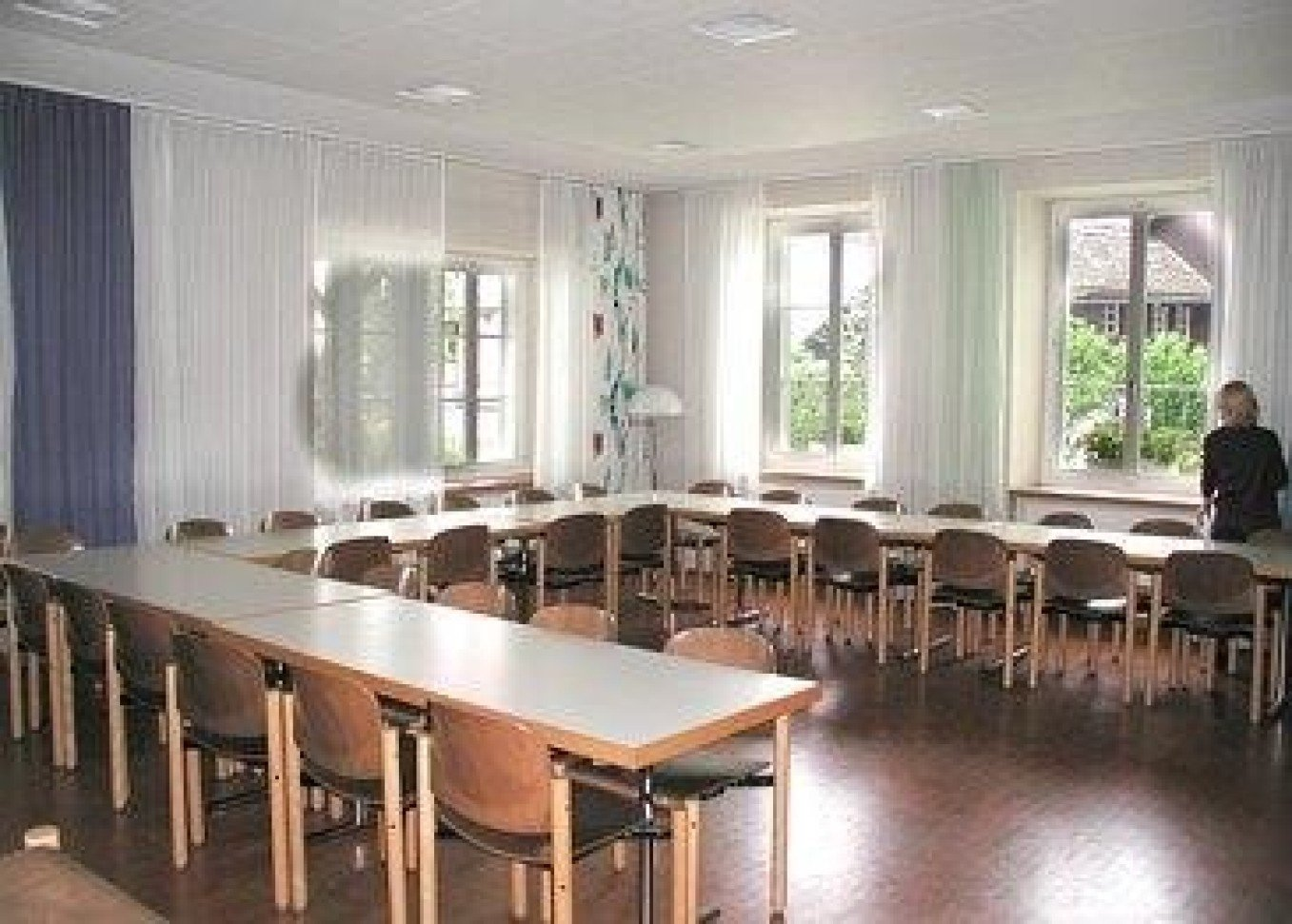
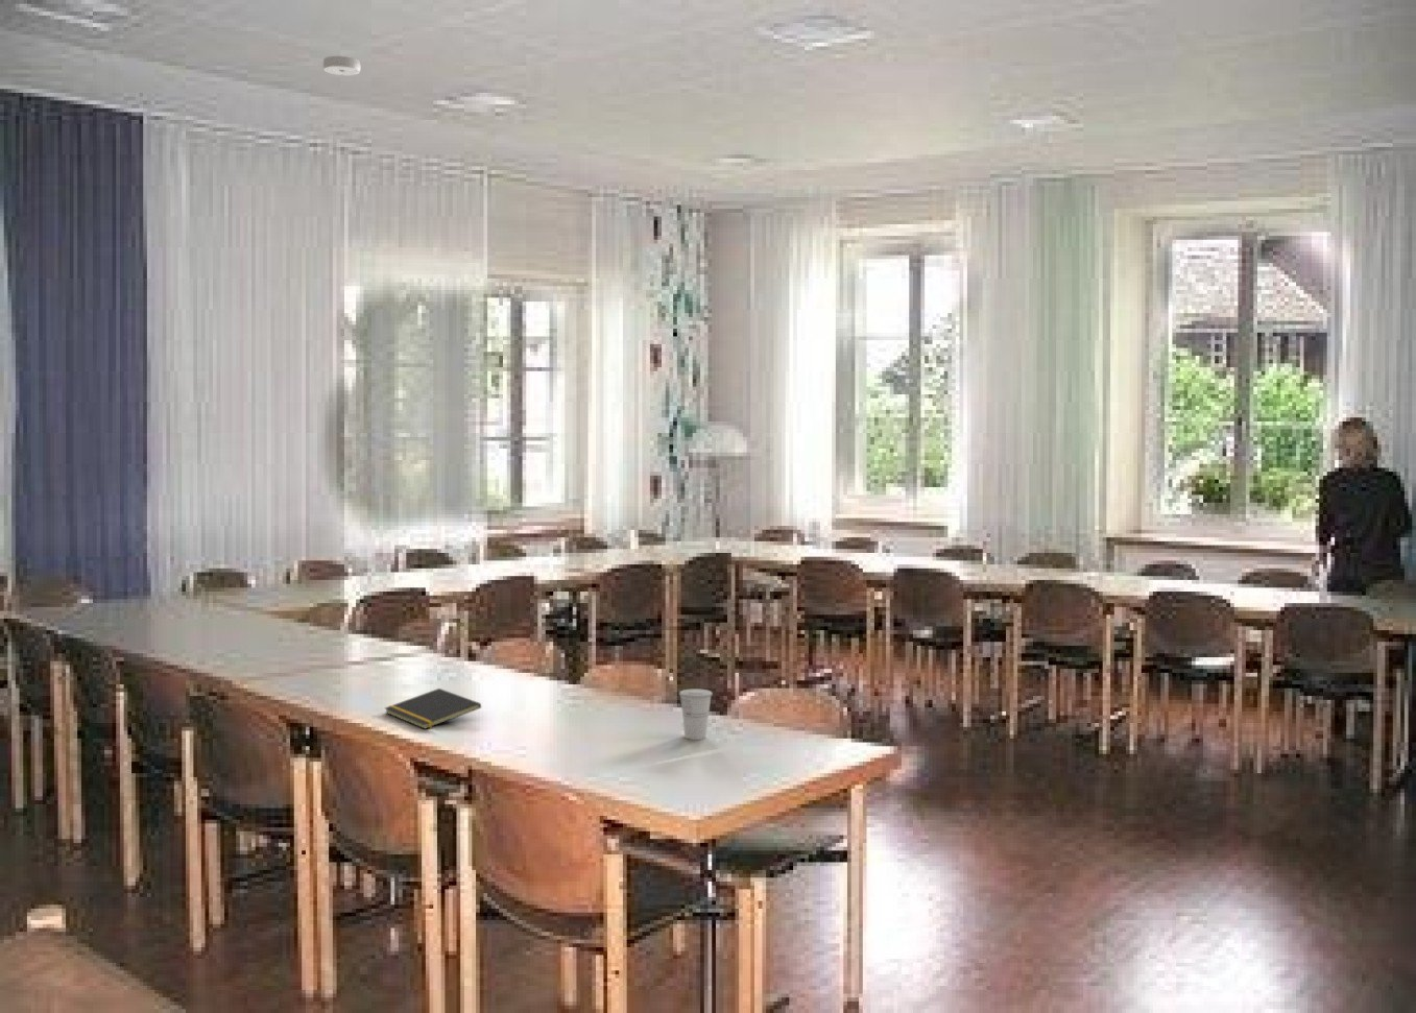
+ cup (695, 715)
+ smoke detector (341, 66)
+ notepad (432, 707)
